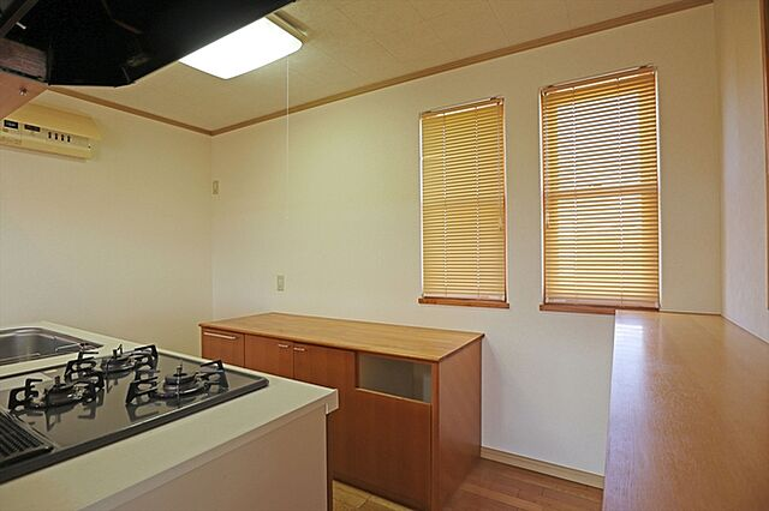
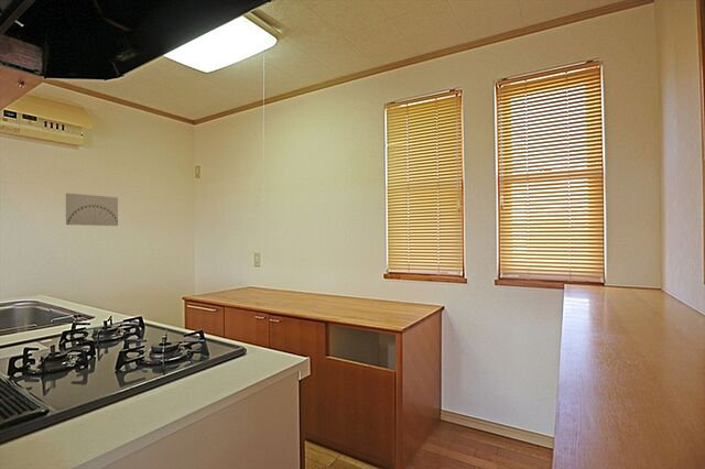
+ wall art (93, 210)
